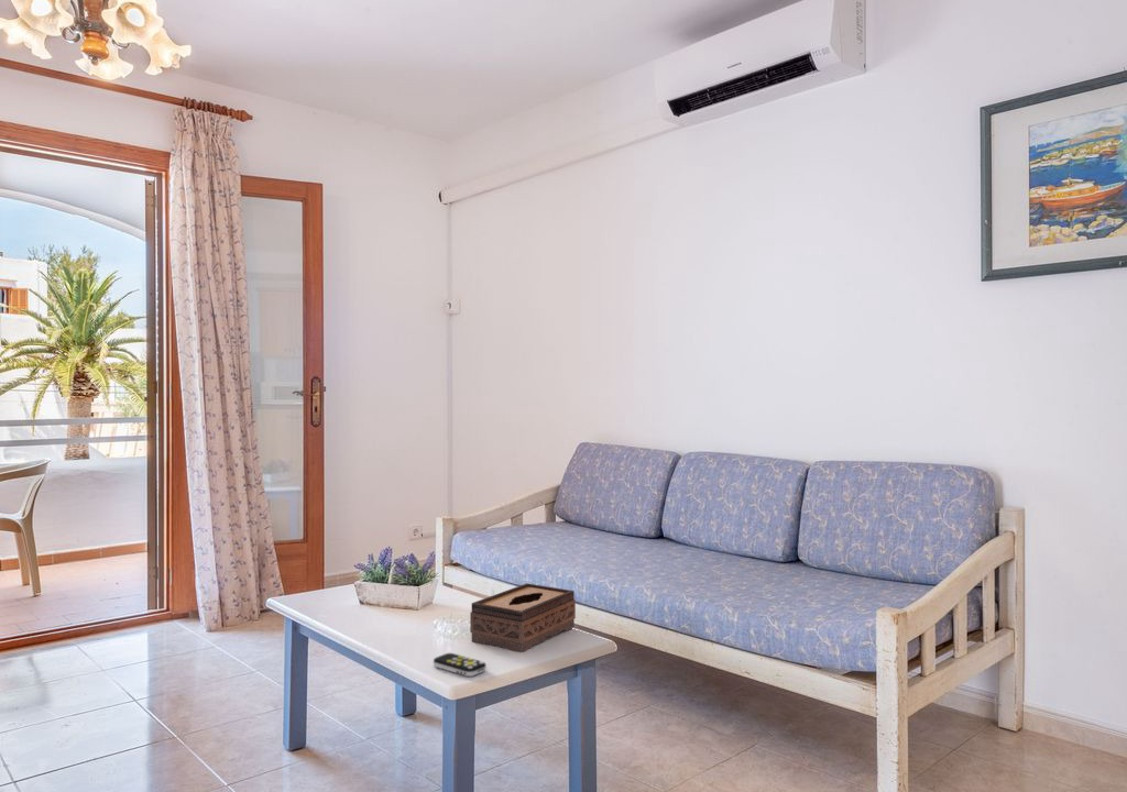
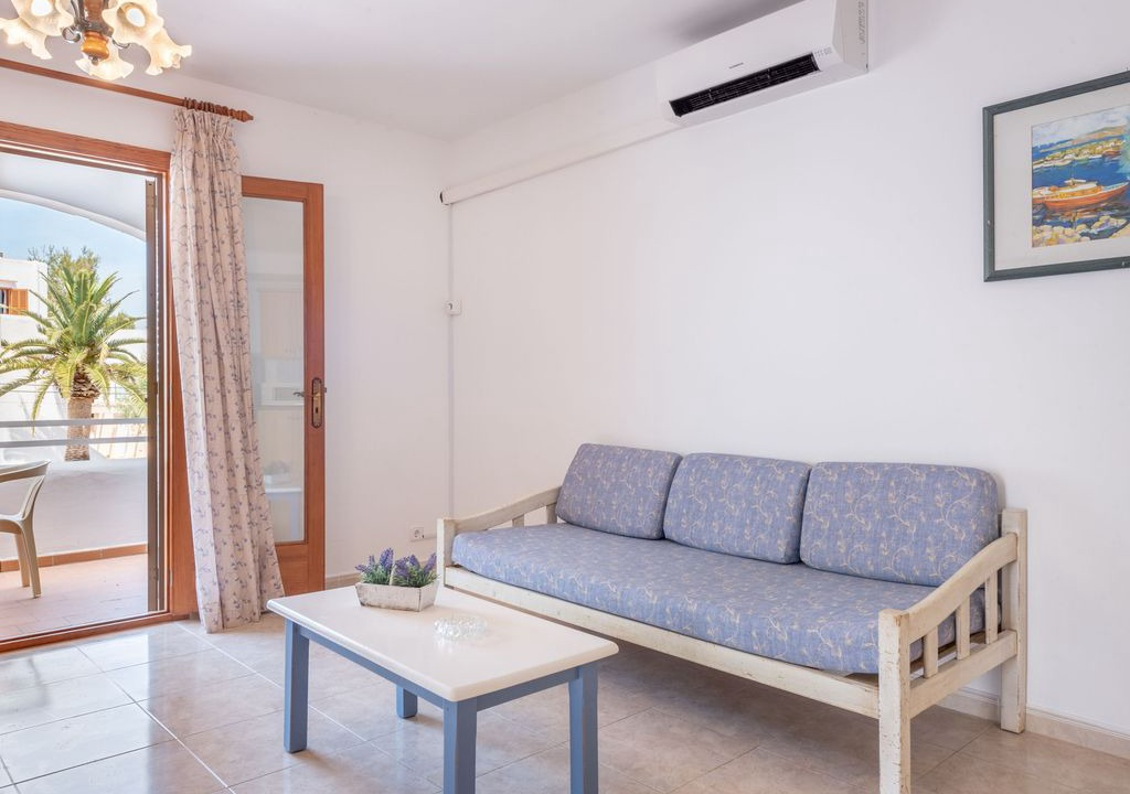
- tissue box (524, 615)
- remote control (459, 663)
